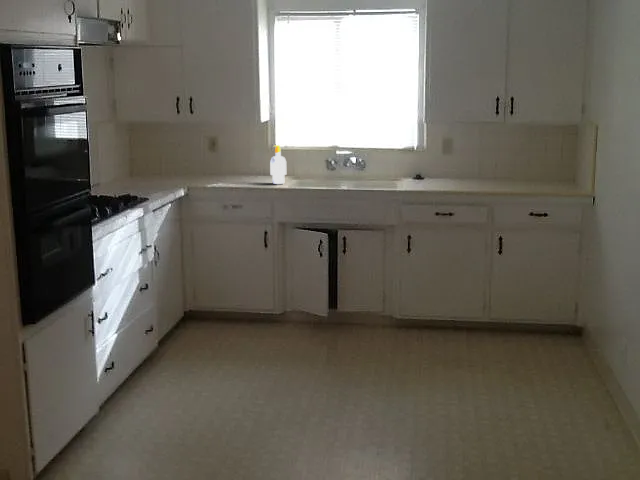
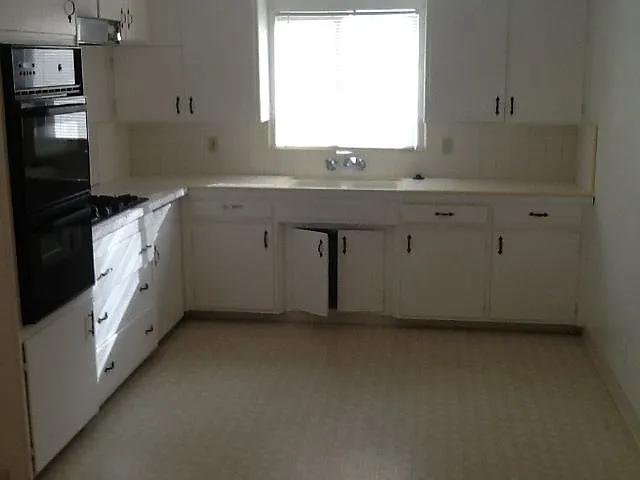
- soap bottle (278, 164)
